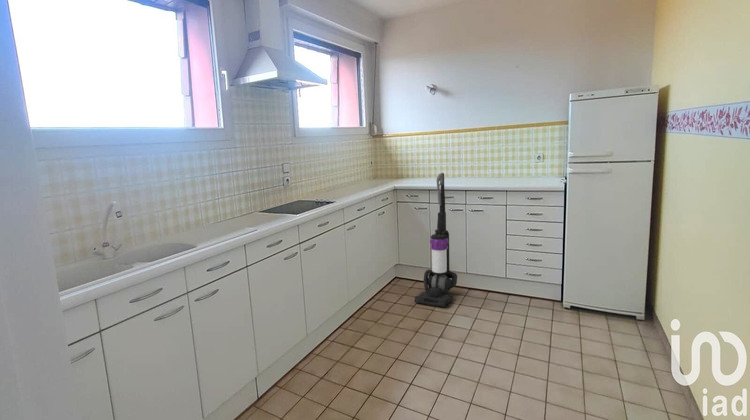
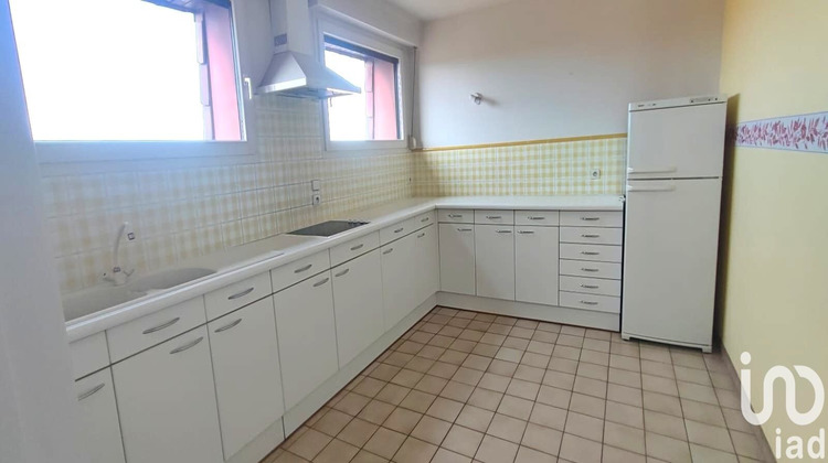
- vacuum cleaner (437, 236)
